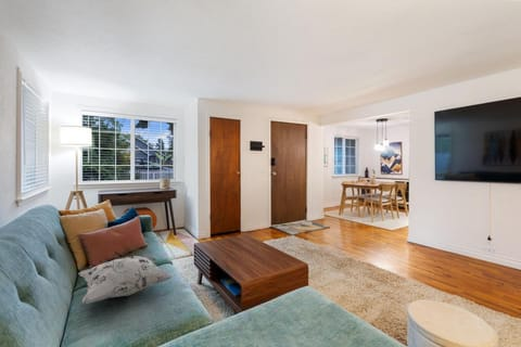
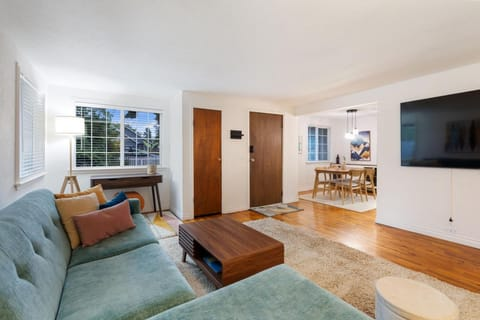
- decorative pillow (125, 274)
